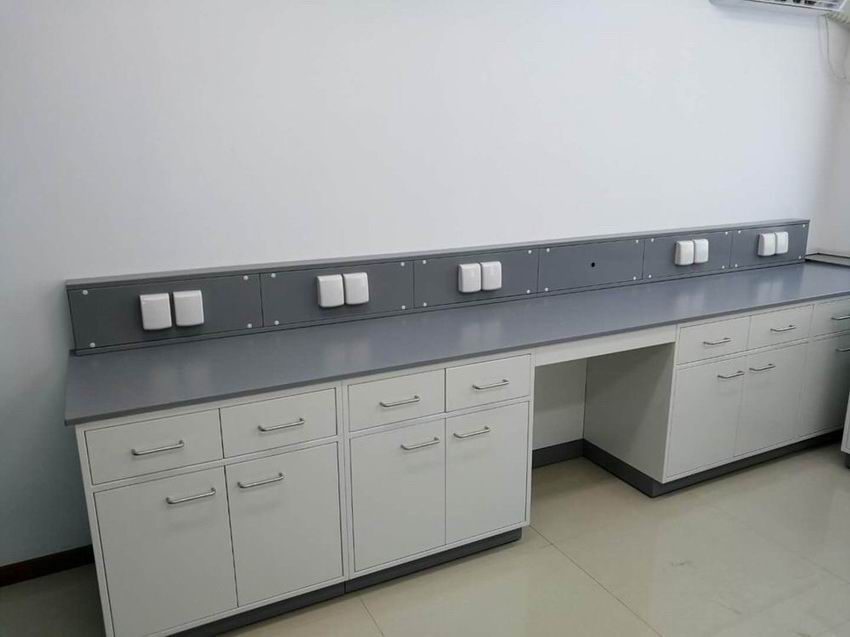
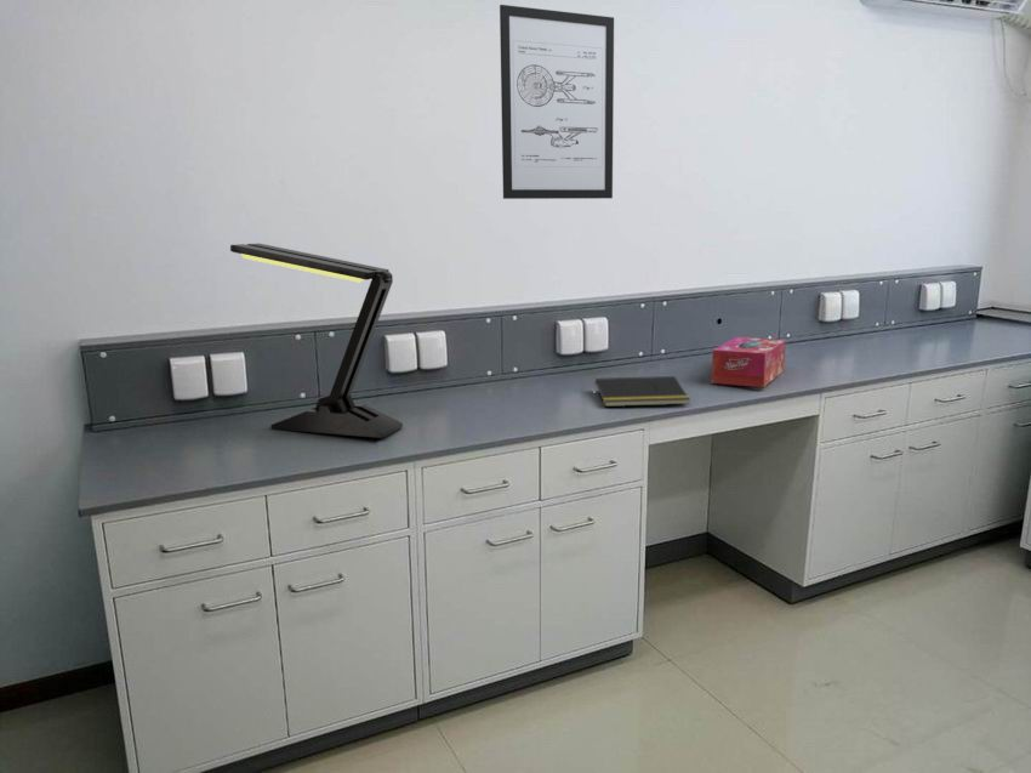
+ tissue box (750, 360)
+ desk lamp (347, 346)
+ wall art (559, 107)
+ notepad (640, 391)
